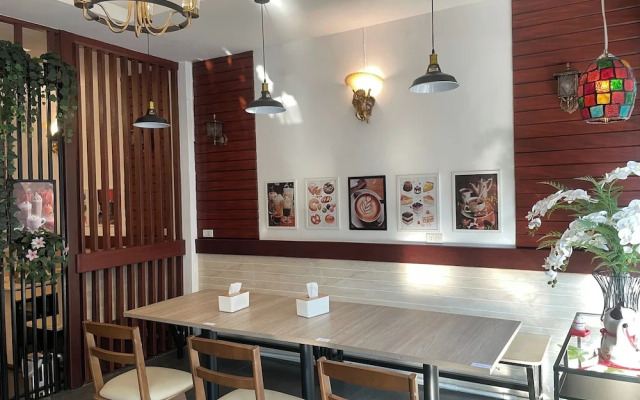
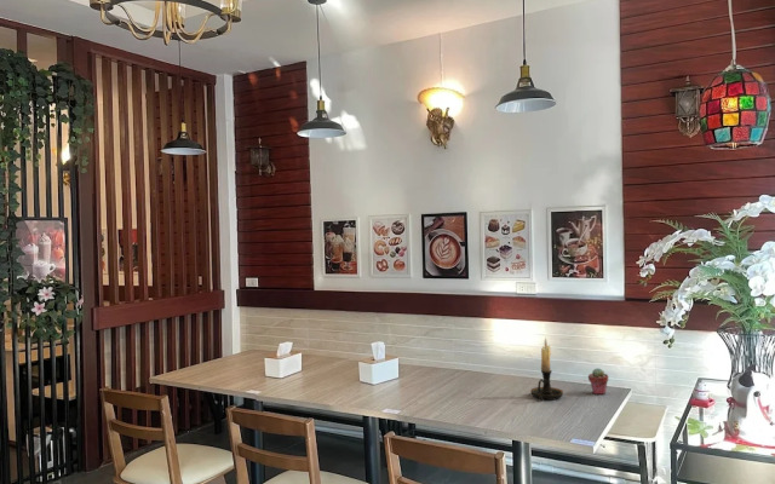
+ potted succulent (598, 380)
+ candle holder (544, 367)
